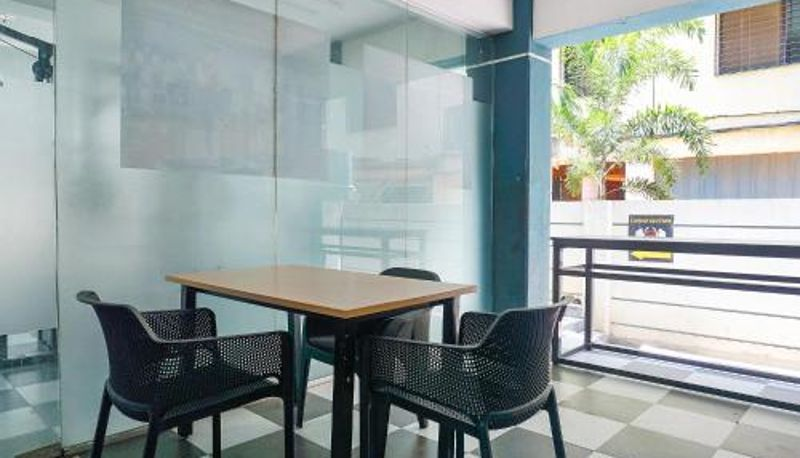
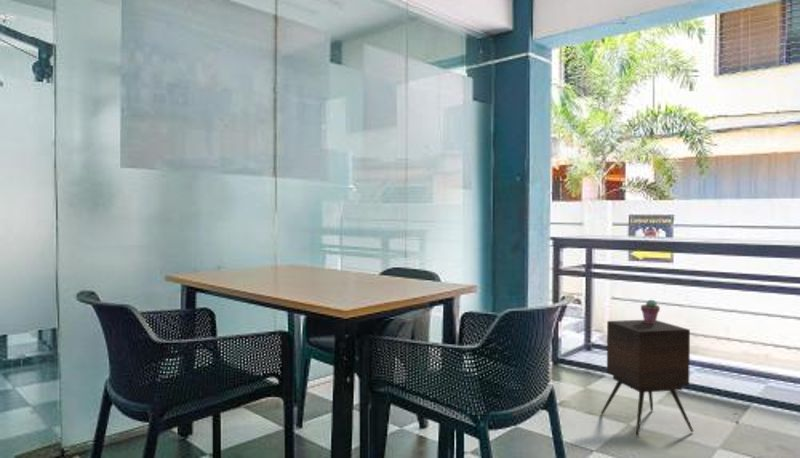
+ potted succulent (650, 310)
+ side table (646, 374)
